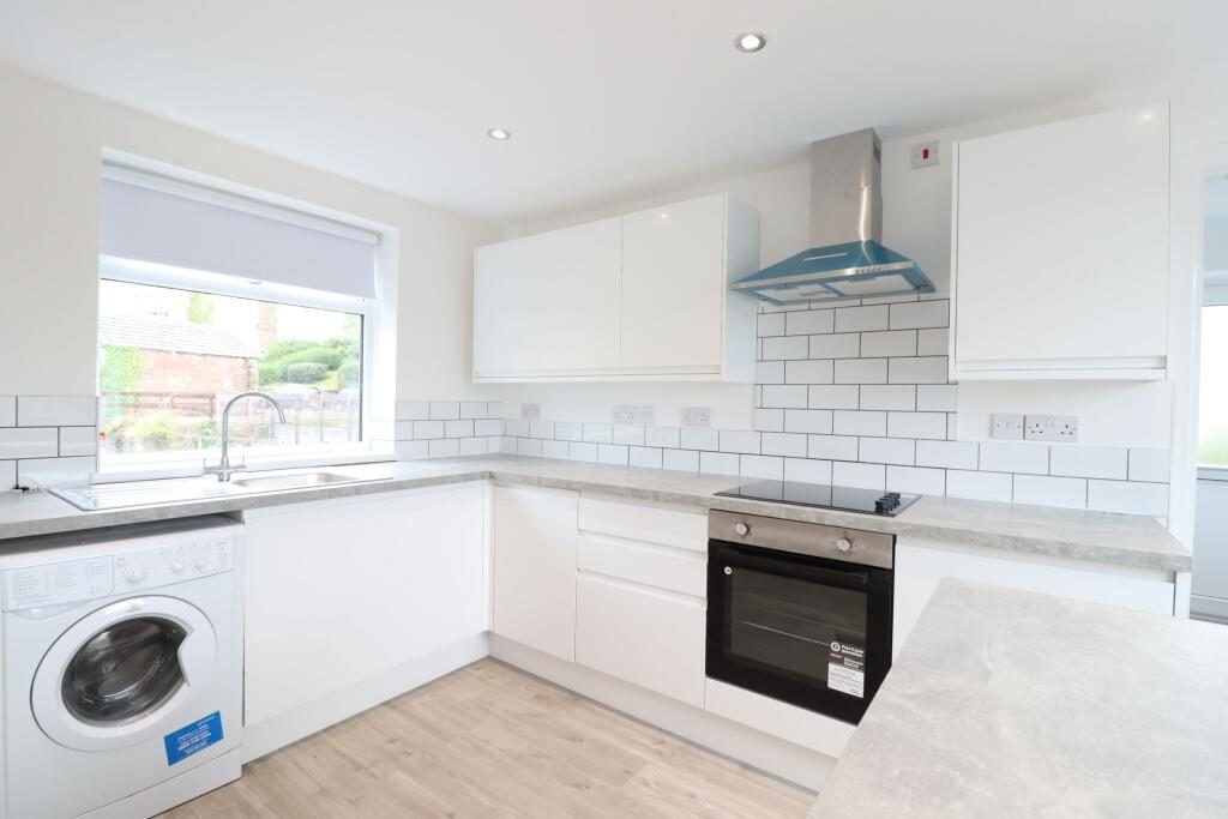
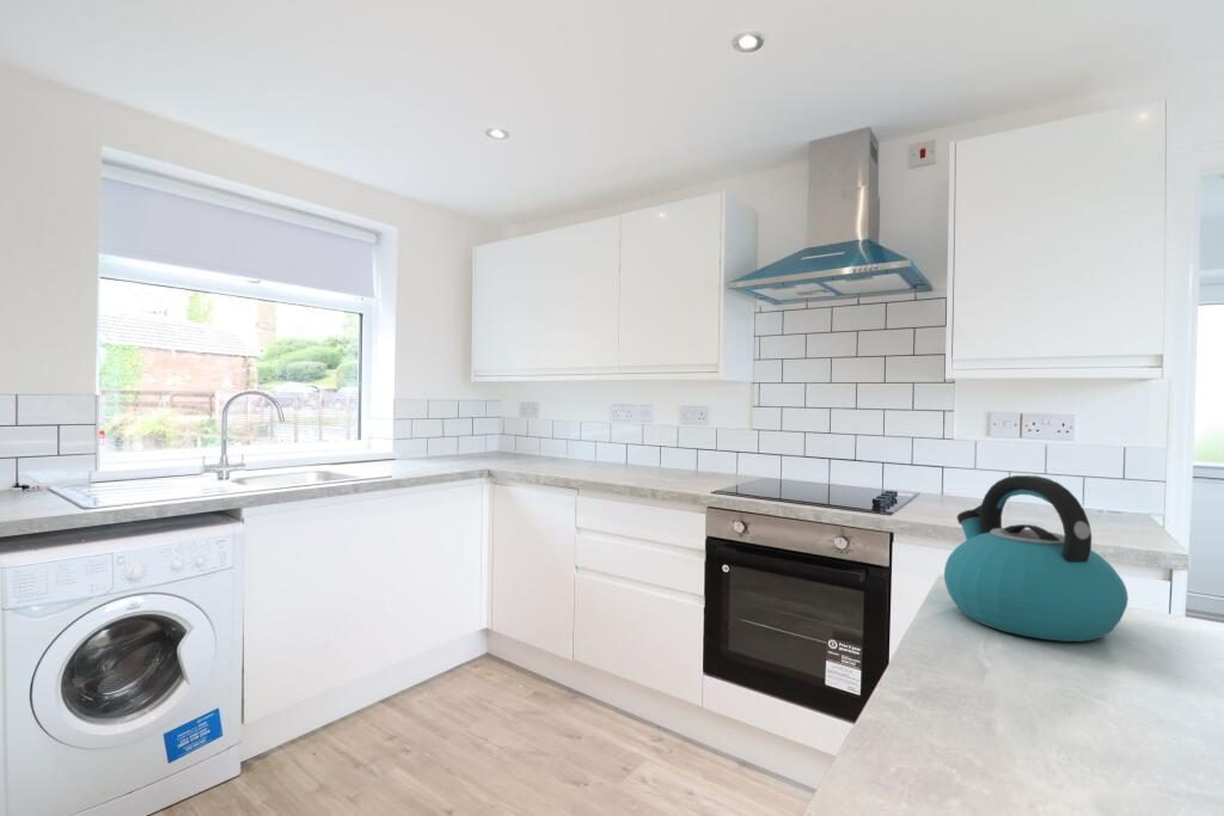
+ kettle (1021, 545)
